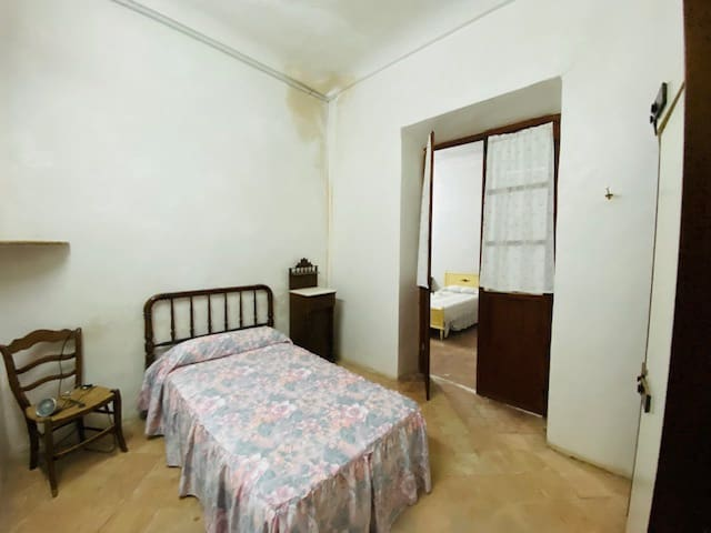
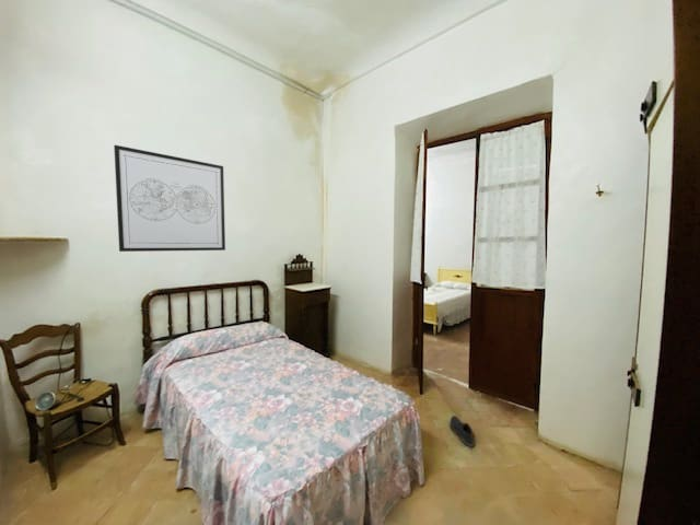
+ wall art (176, 203)
+ shoe (462, 427)
